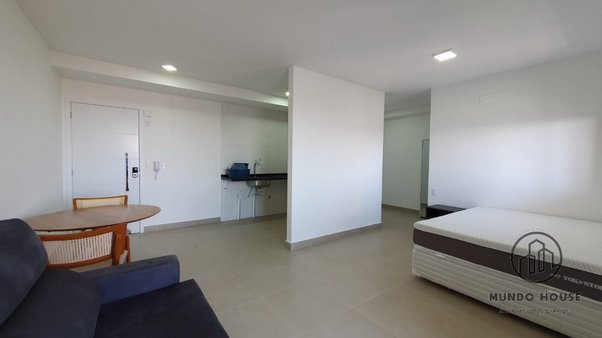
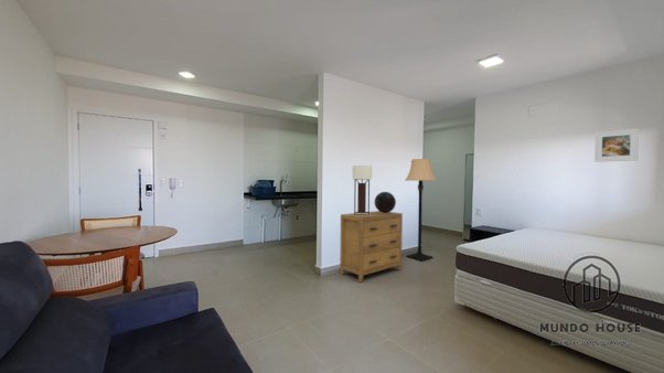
+ wall sconce (362, 190)
+ lamp (420, 209)
+ decorative sphere (385, 202)
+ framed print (615, 146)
+ dresser (372, 243)
